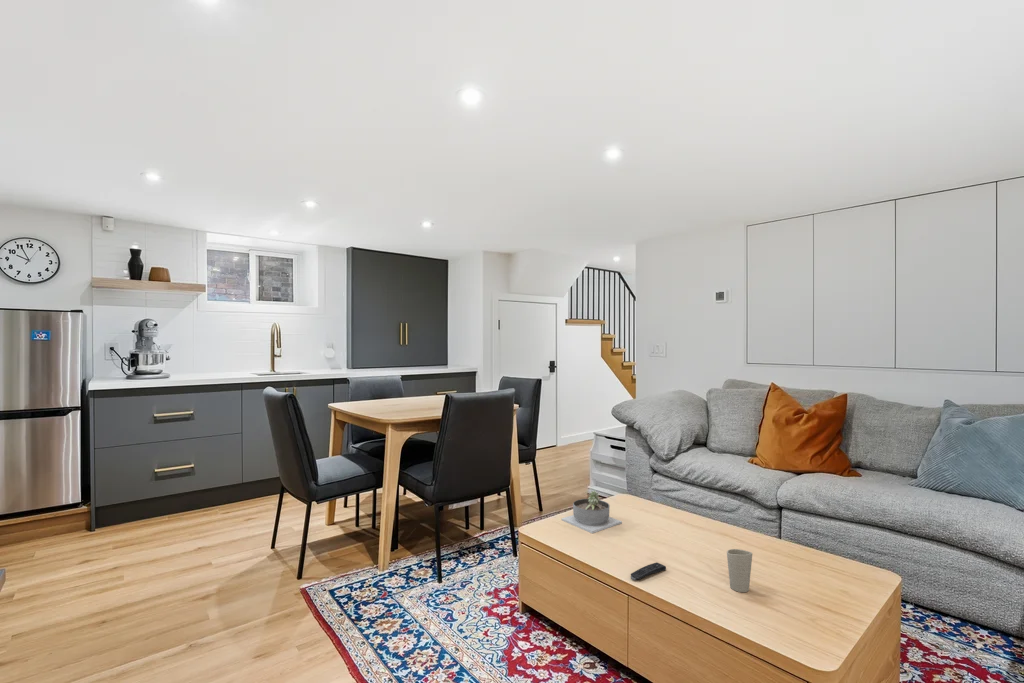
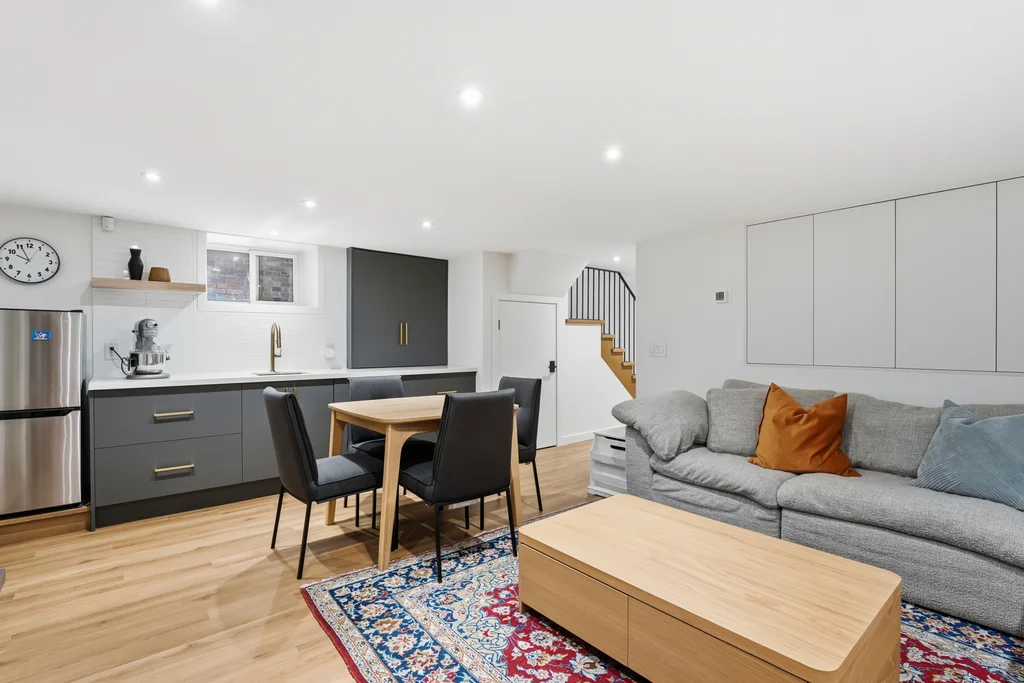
- succulent planter (591, 506)
- remote control (647, 571)
- cup (739, 568)
